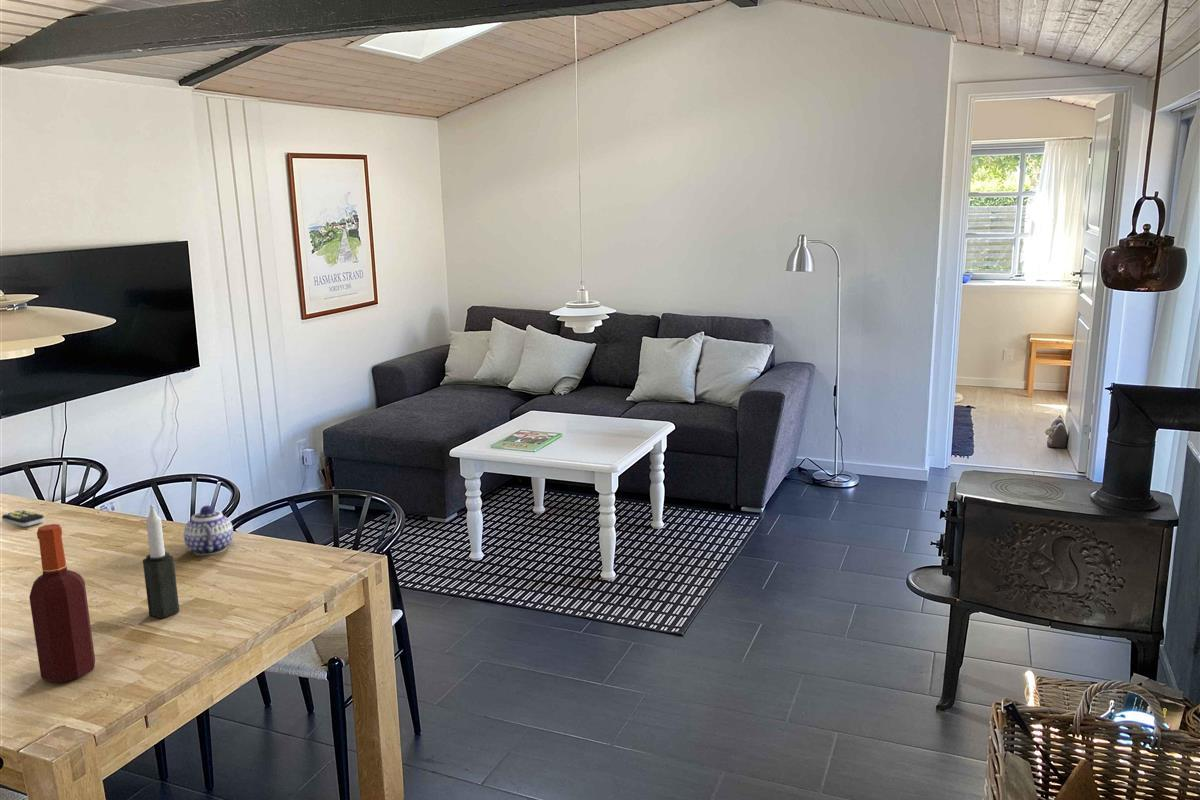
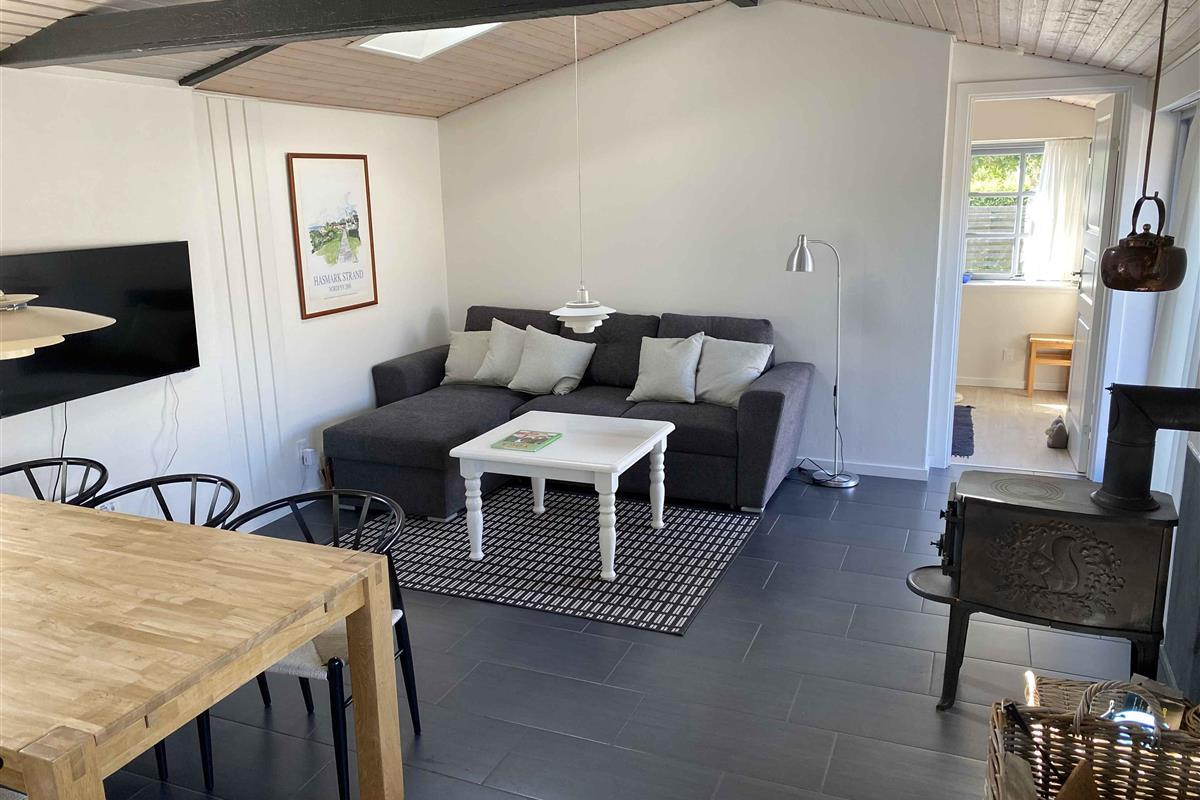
- candle (158, 559)
- remote control (22, 518)
- bottle (59, 601)
- teapot (208, 528)
